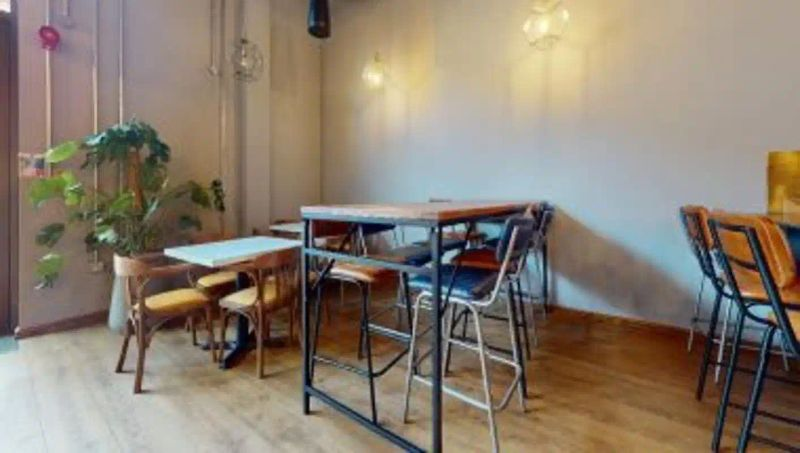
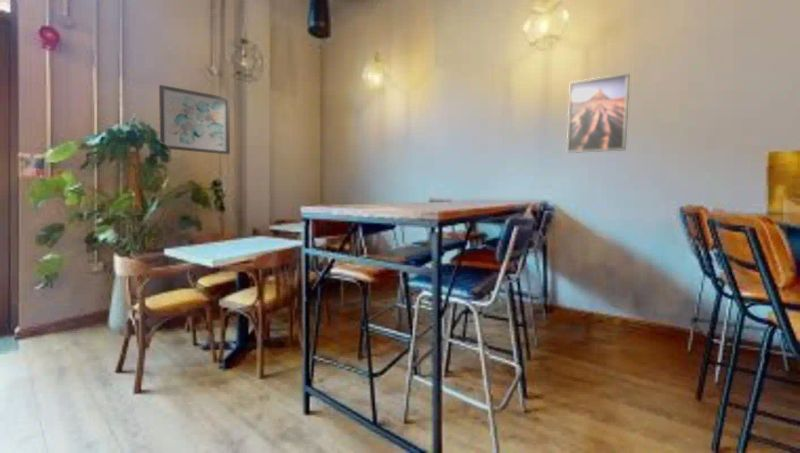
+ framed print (596, 114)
+ wall art (196, 121)
